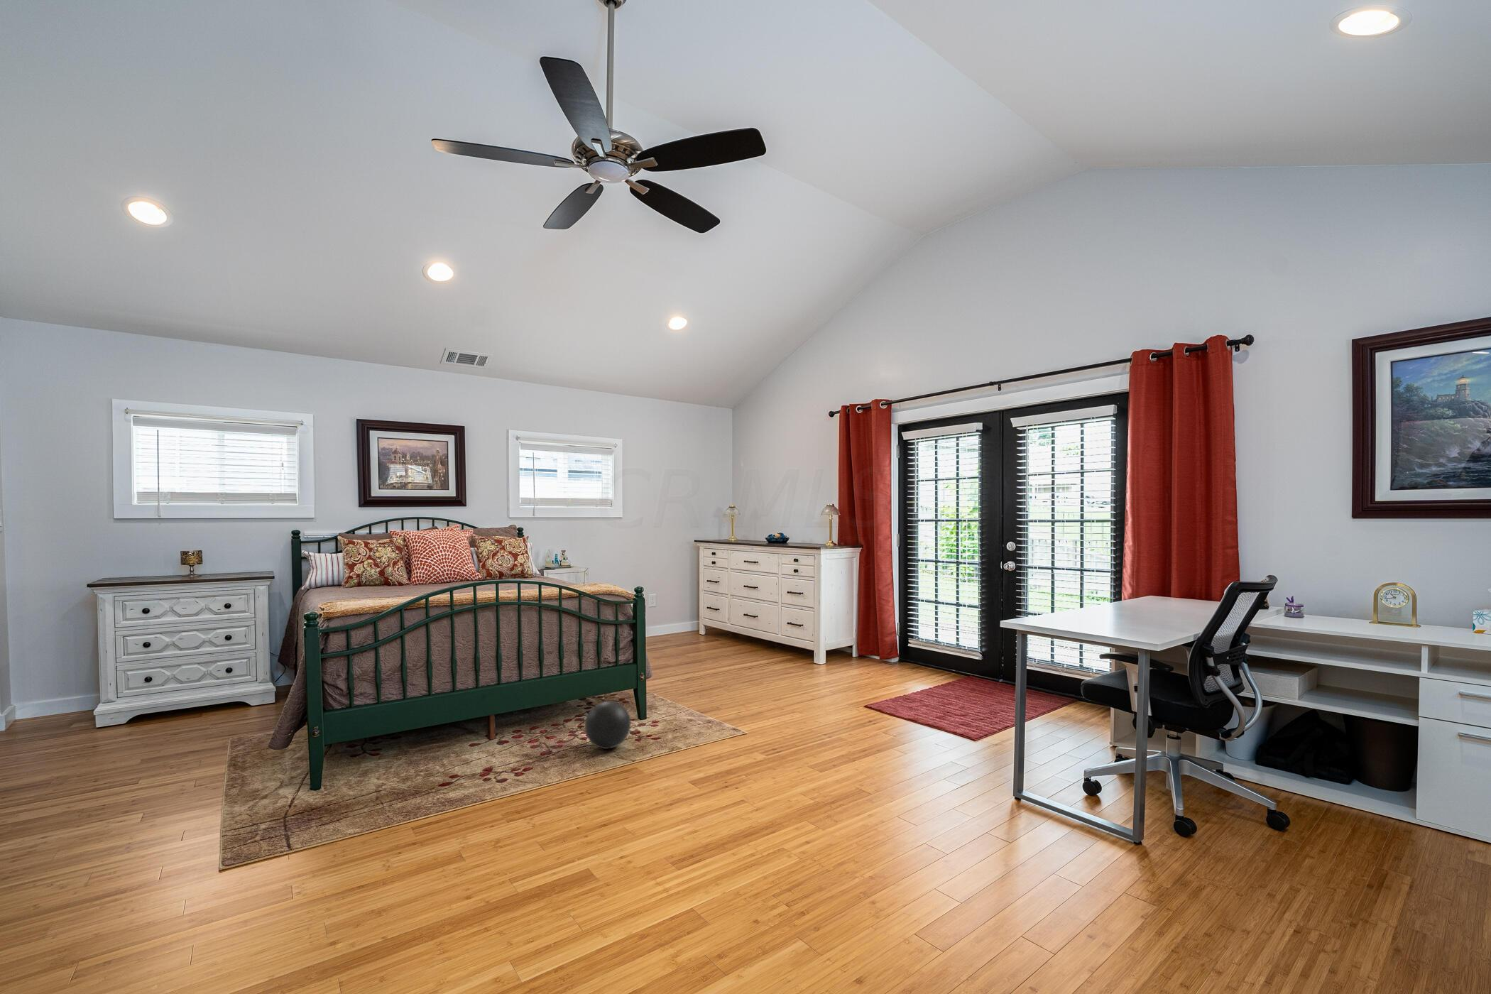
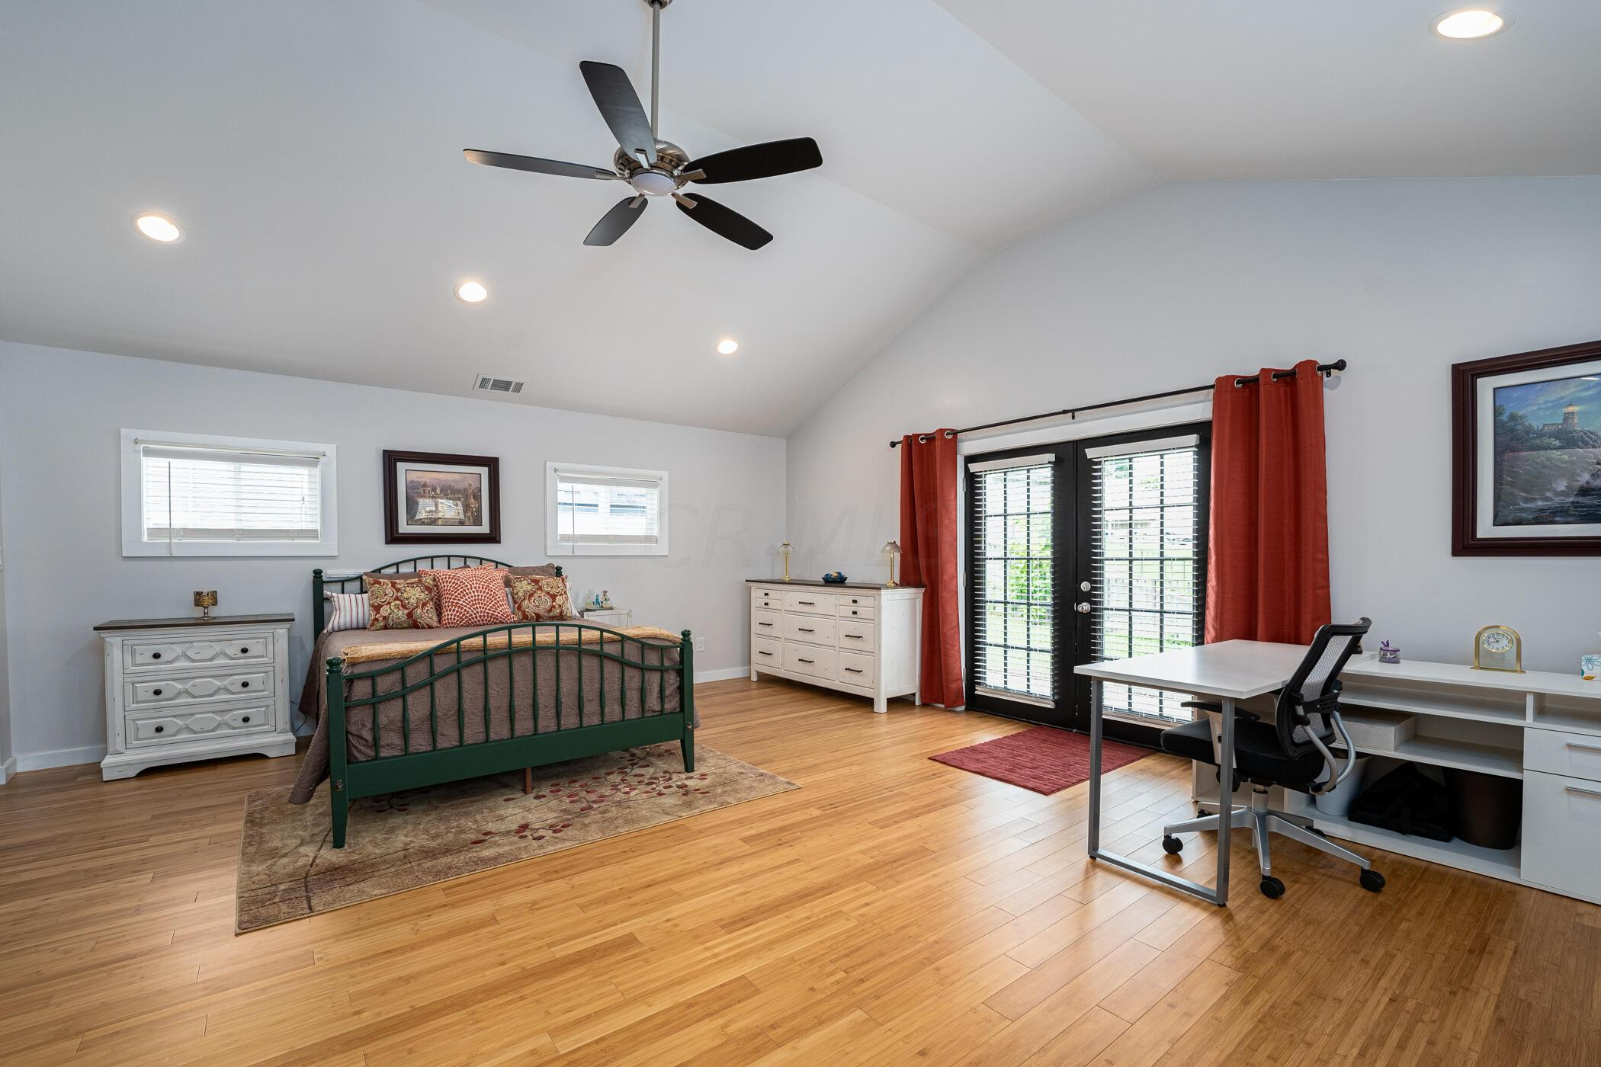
- ball (608, 724)
